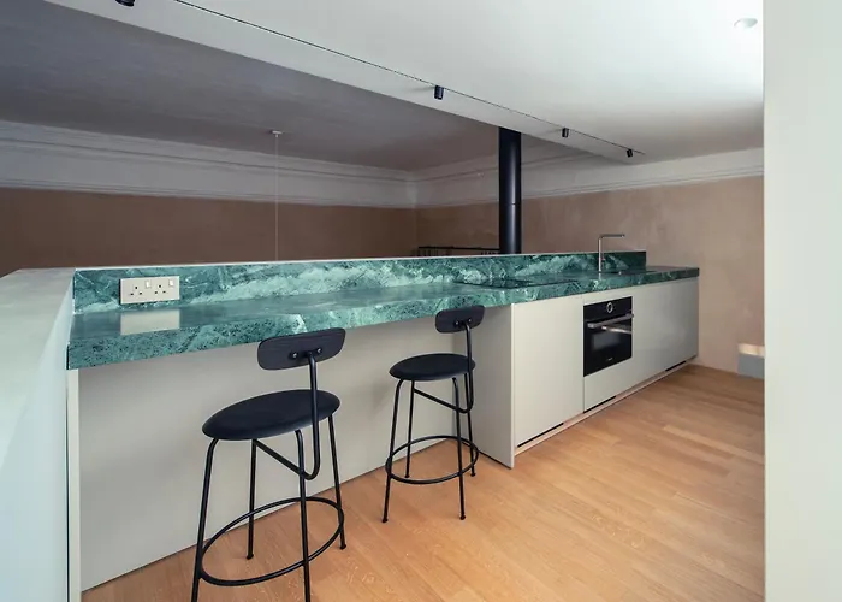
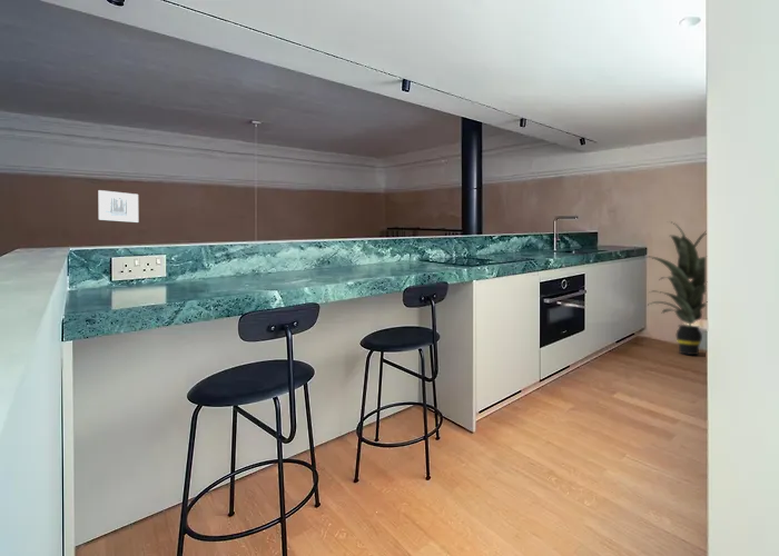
+ wall art (118, 207)
+ indoor plant (684, 286)
